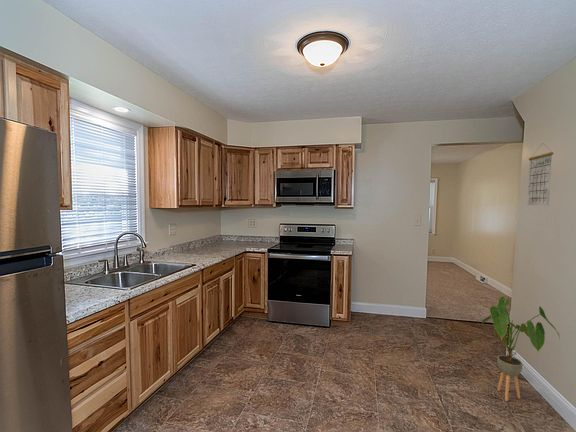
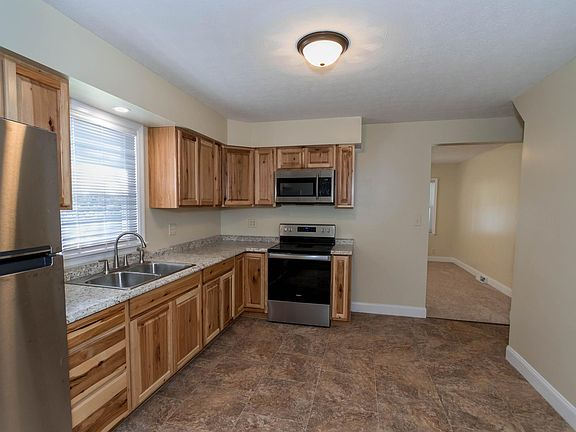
- calendar (539, 174)
- house plant (515, 352)
